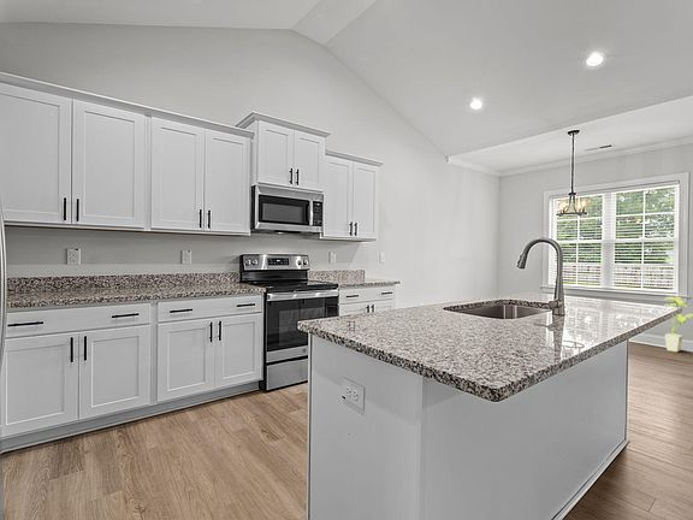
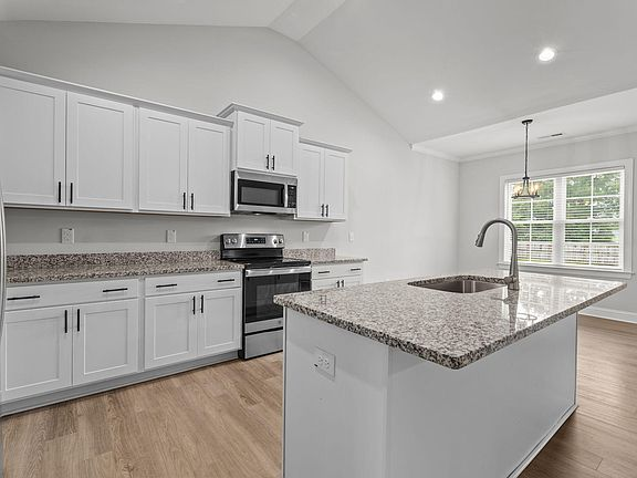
- house plant (679, 324)
